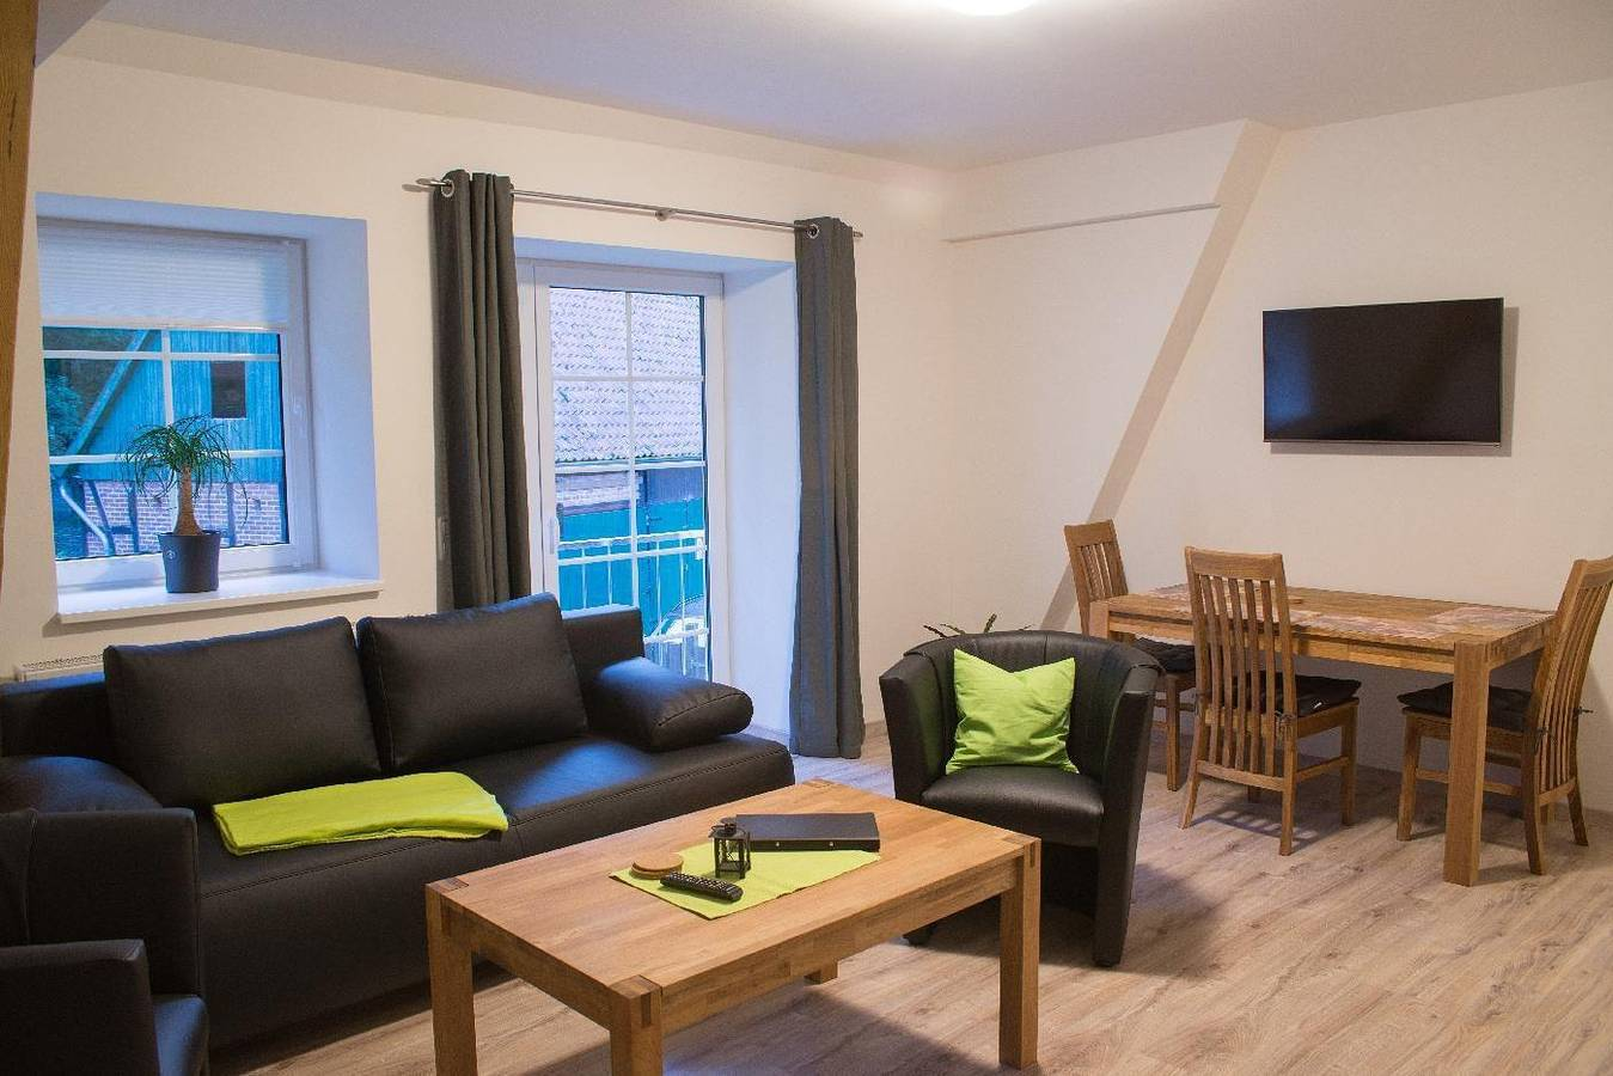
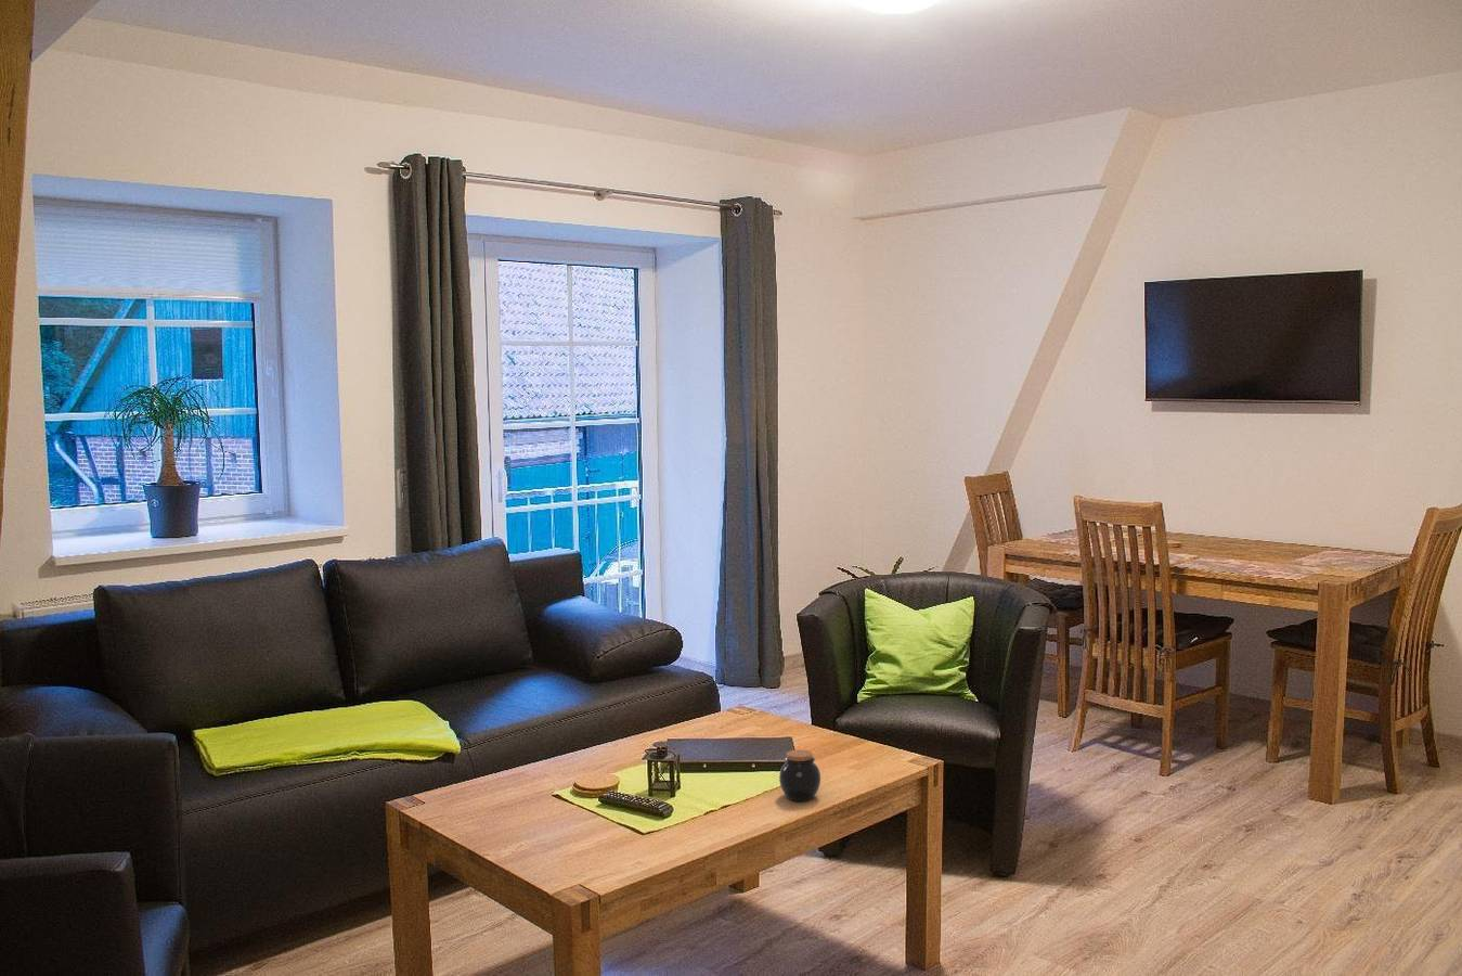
+ jar (800, 774)
